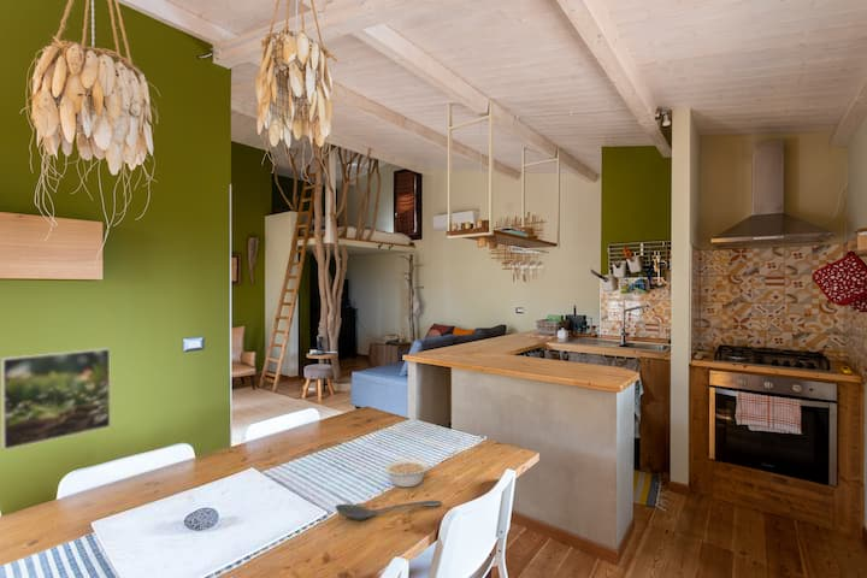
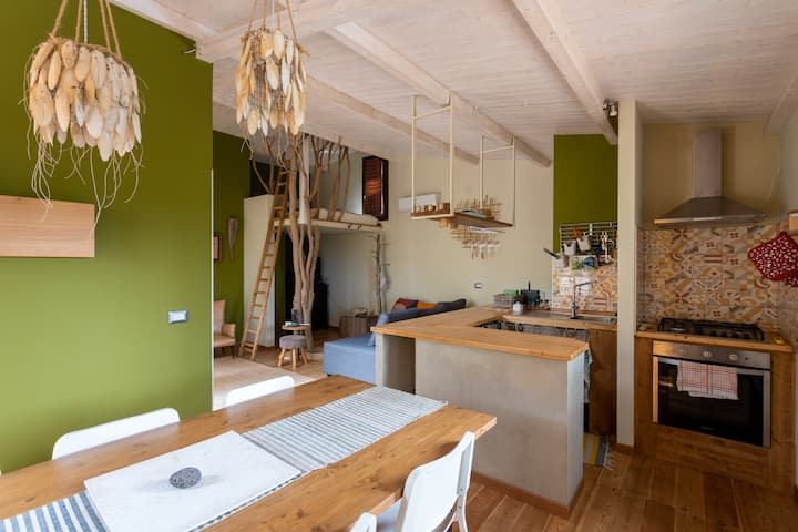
- stirrer (390, 507)
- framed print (59, 395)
- legume (408, 472)
